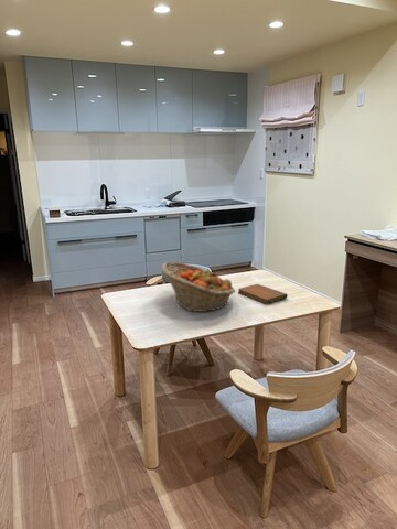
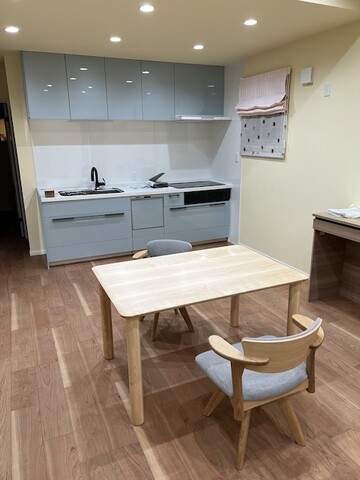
- notebook (261, 293)
- fruit basket (197, 283)
